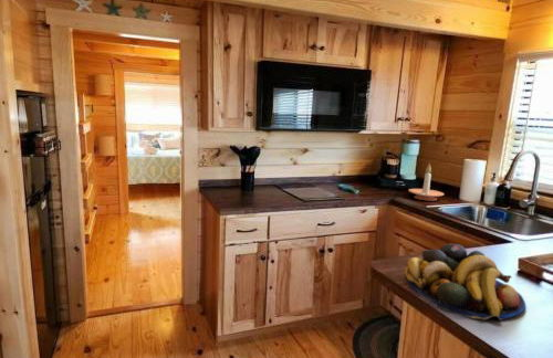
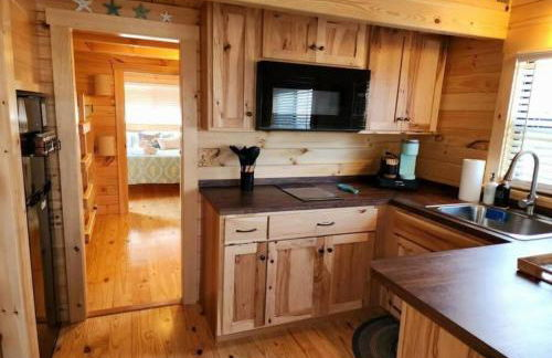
- fruit bowl (465, 272)
- candle holder (427, 180)
